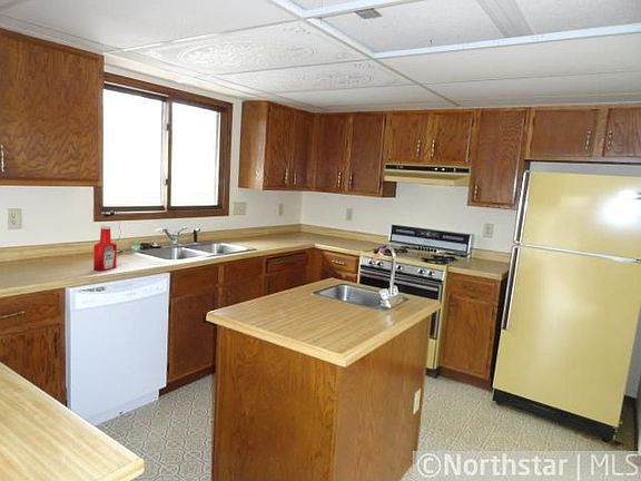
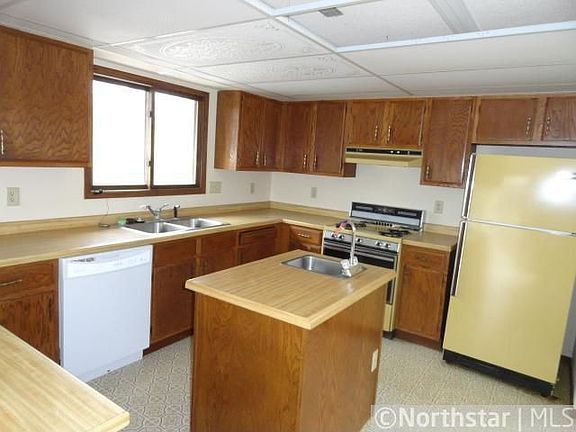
- soap bottle (105, 246)
